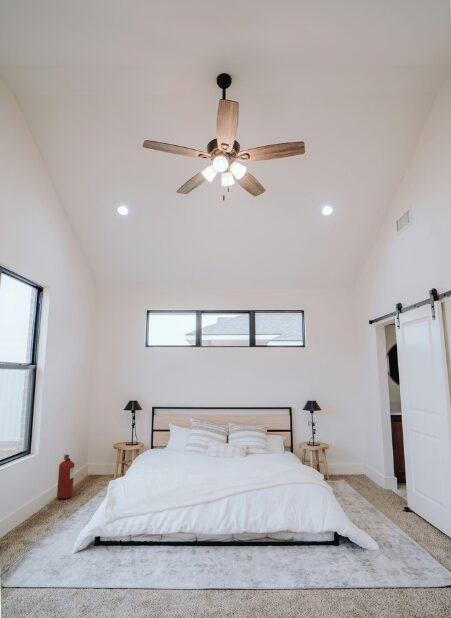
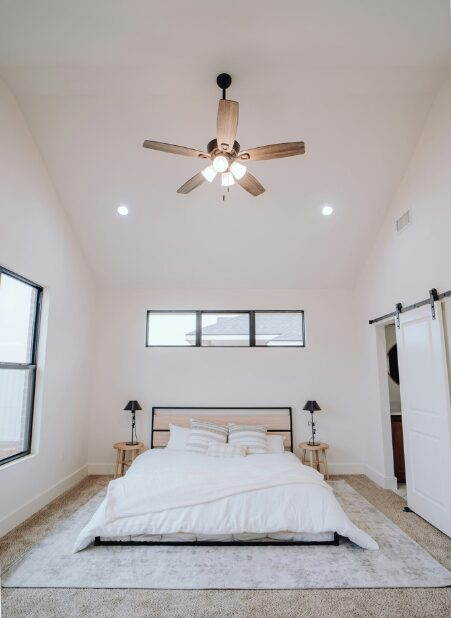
- fire extinguisher (66, 474)
